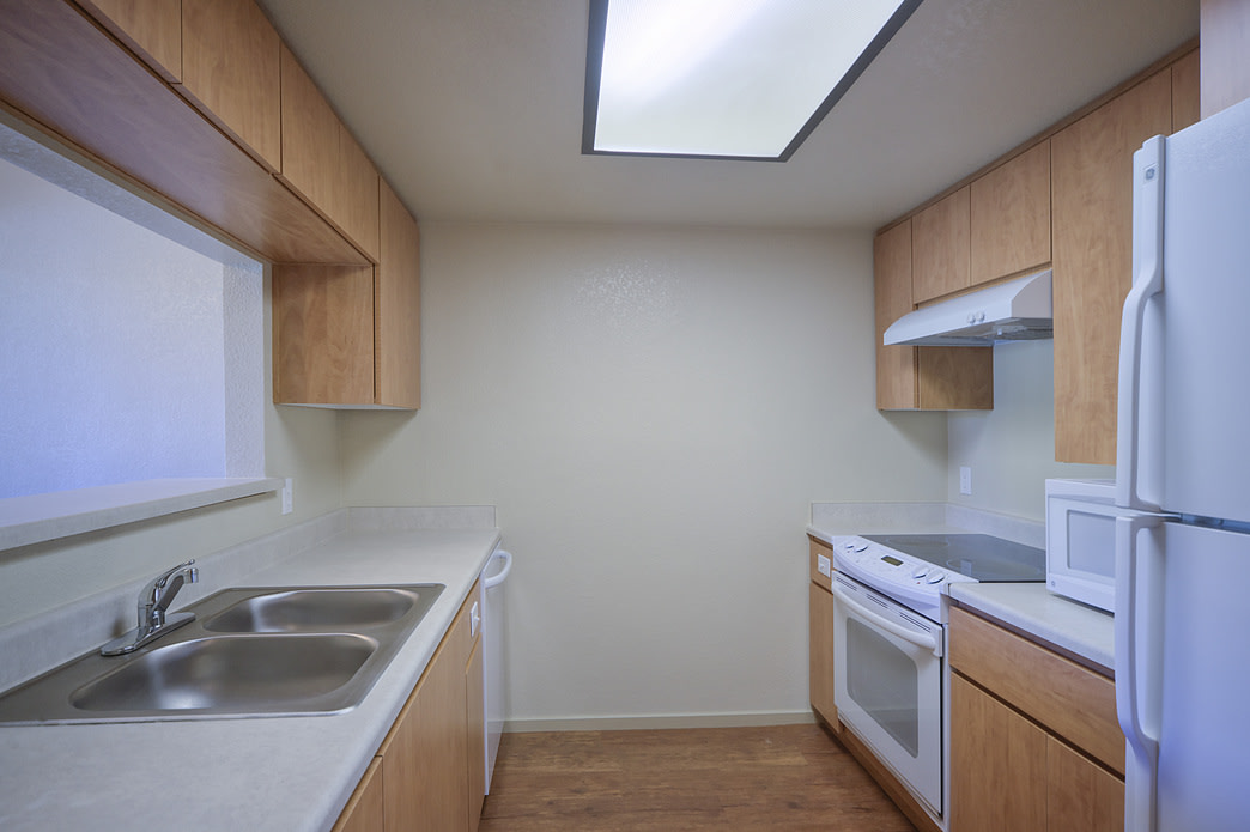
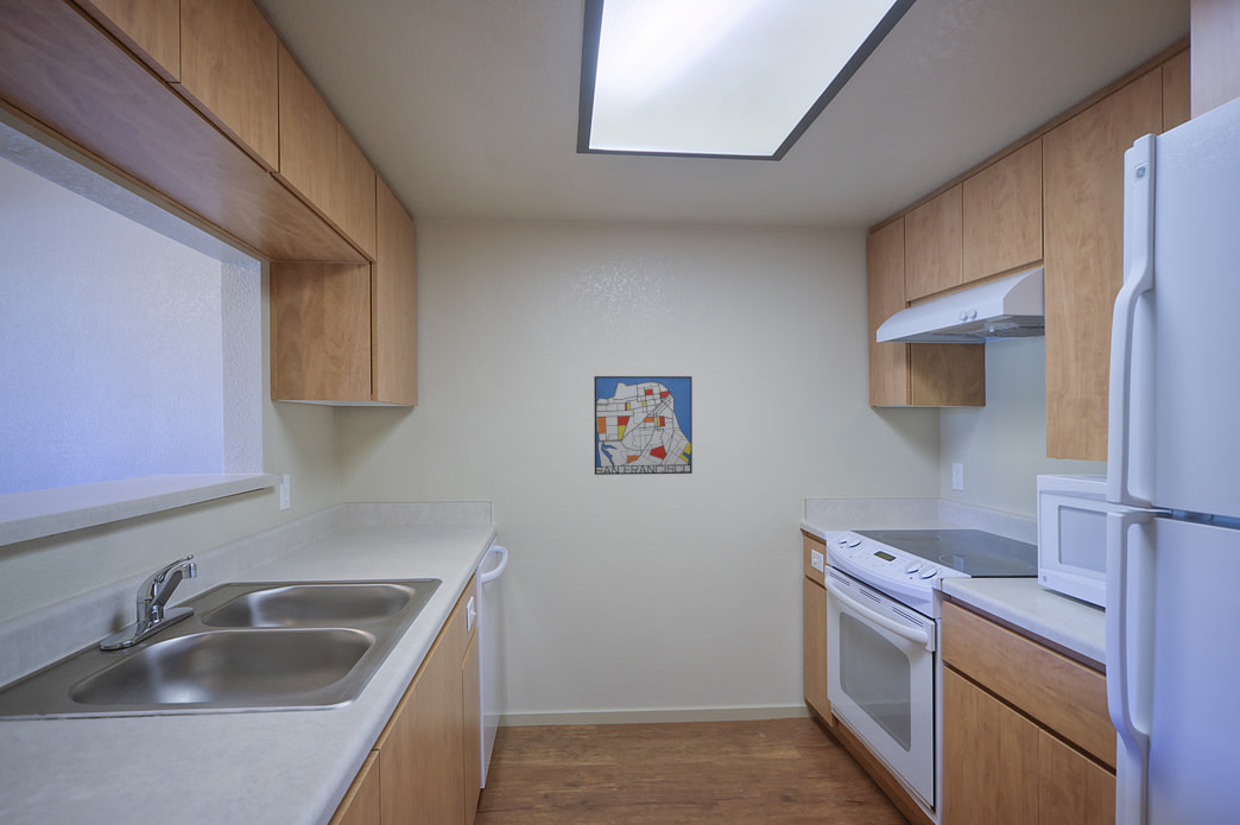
+ wall art (643, 425)
